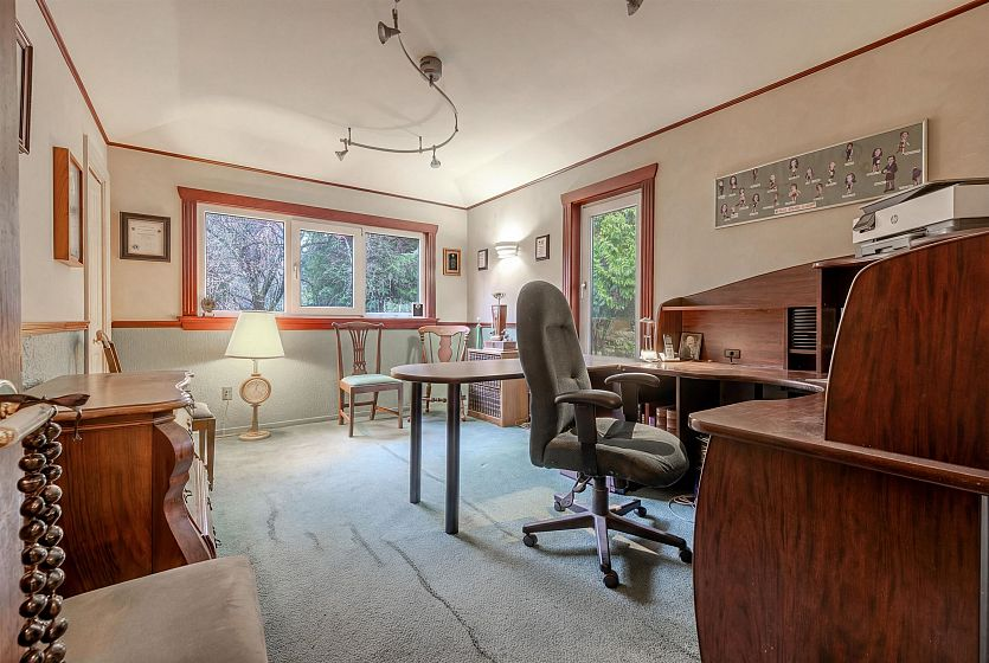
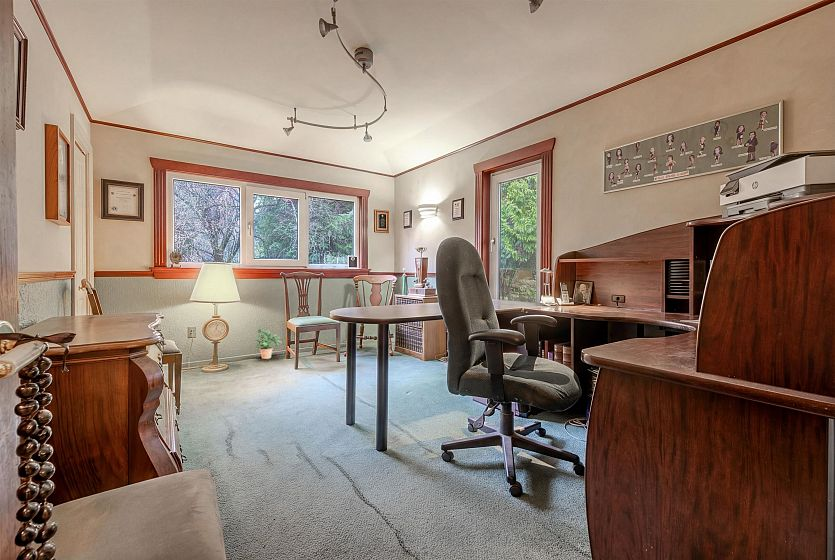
+ potted plant (268, 342)
